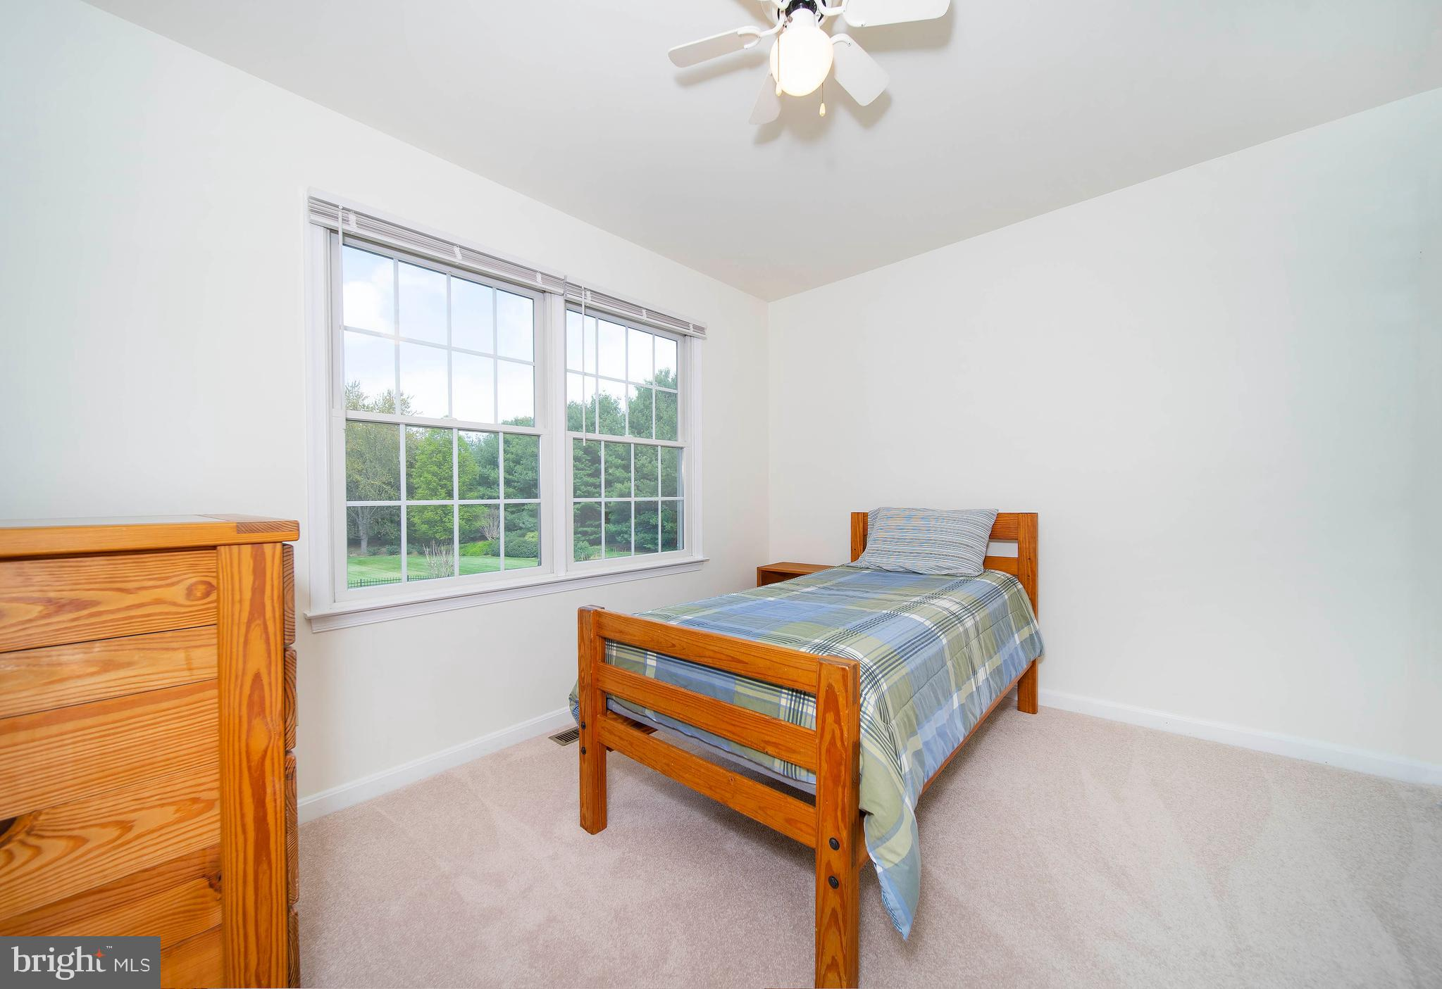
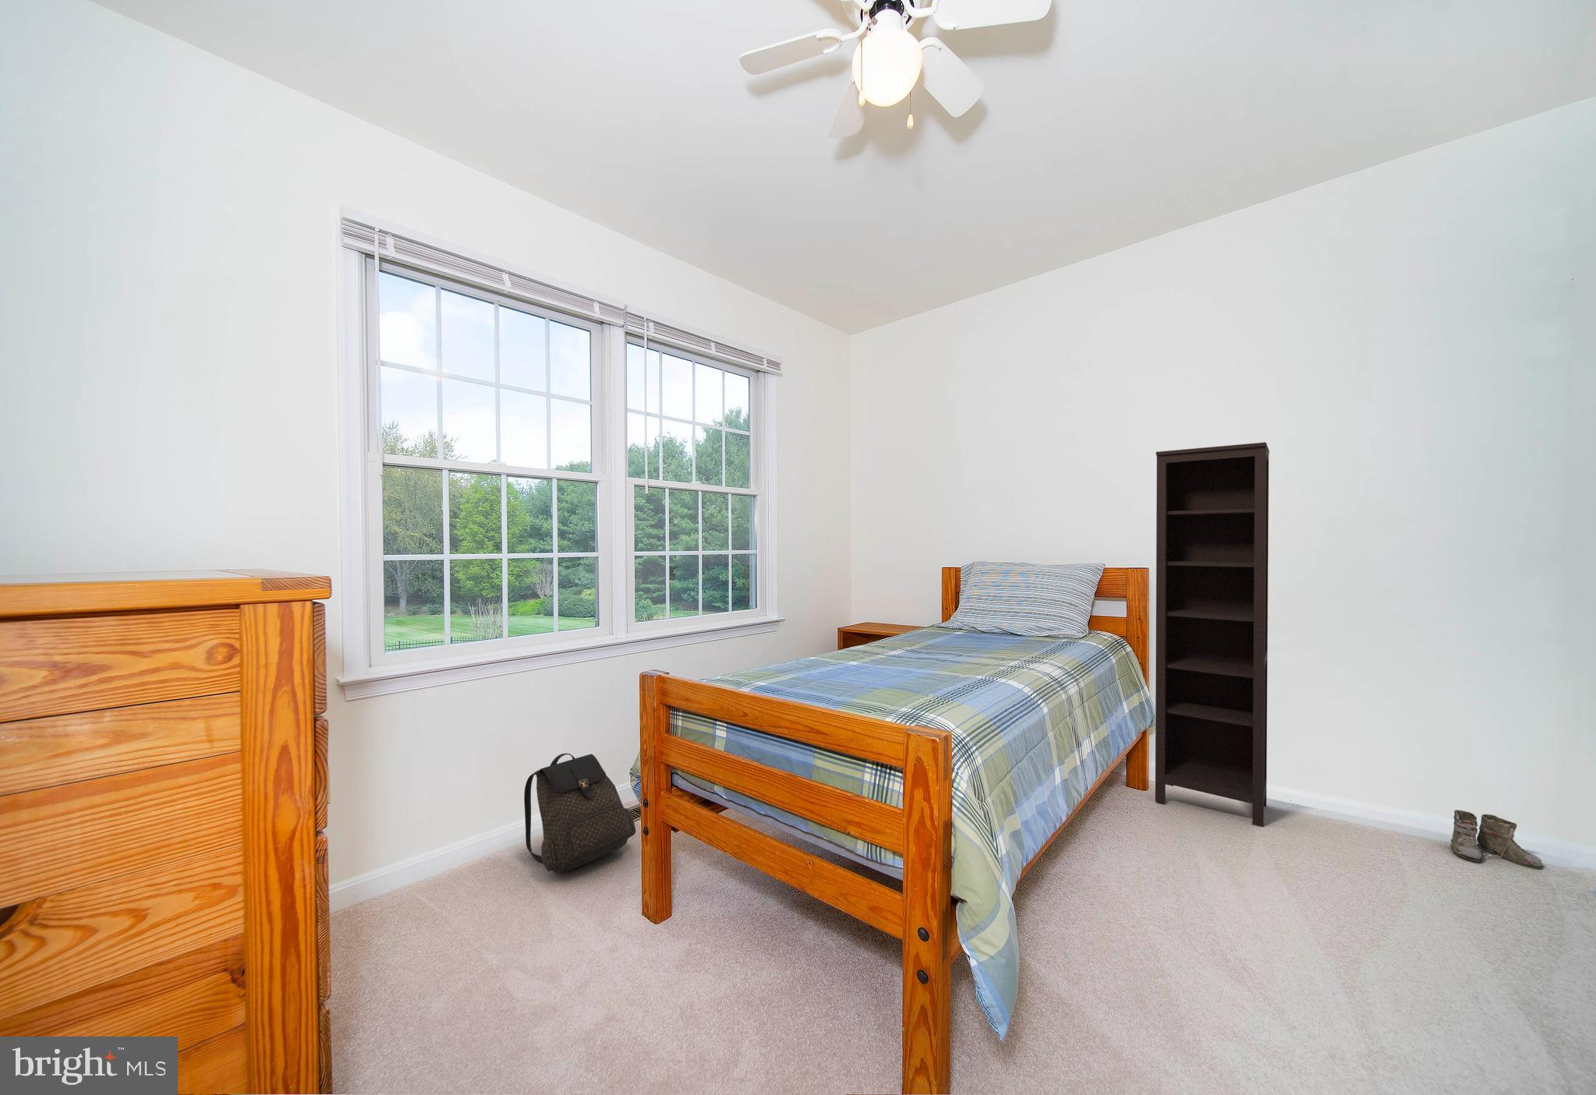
+ bookcase (1210, 627)
+ boots (1486, 837)
+ backpack (575, 805)
